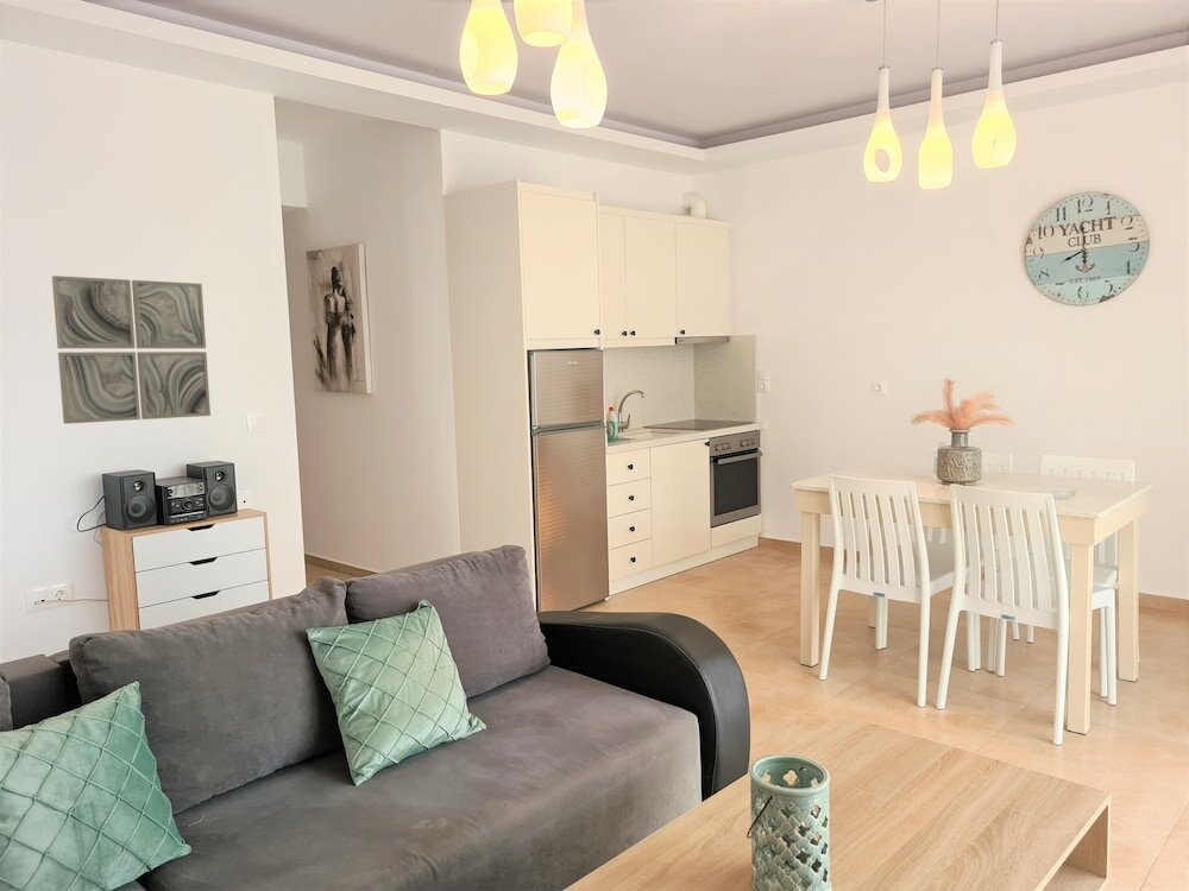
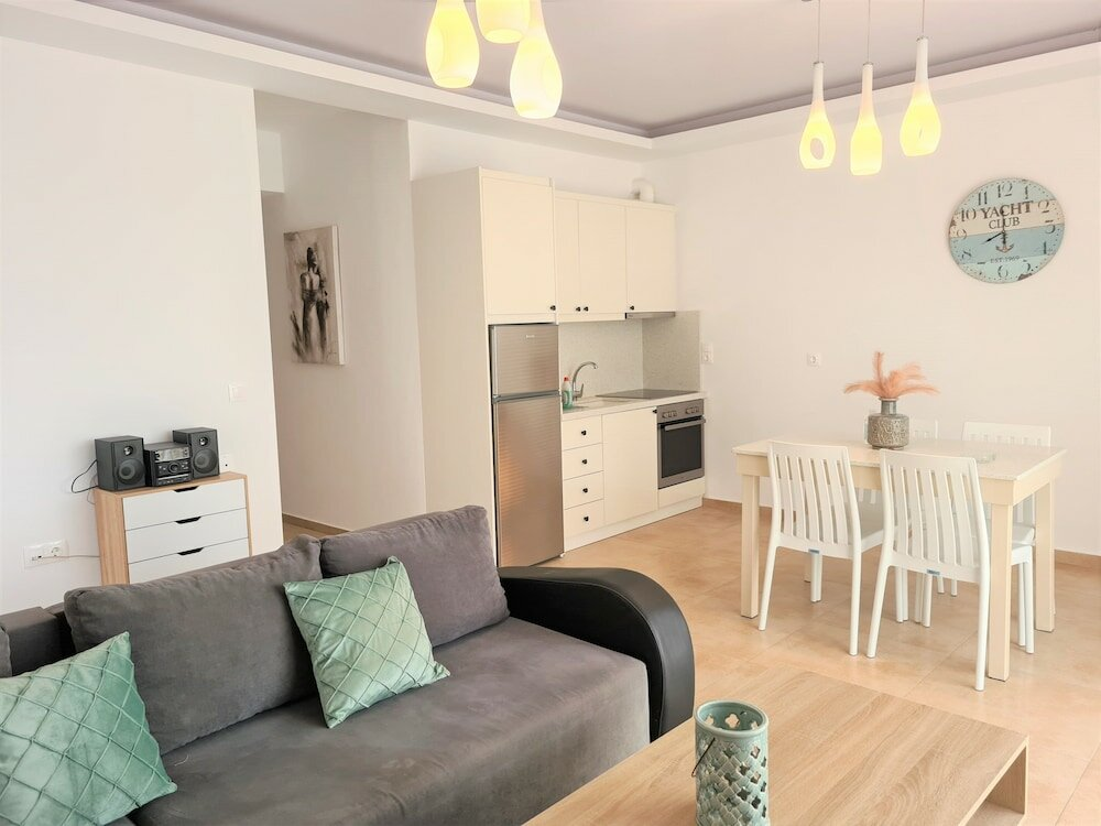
- wall art (134, 352)
